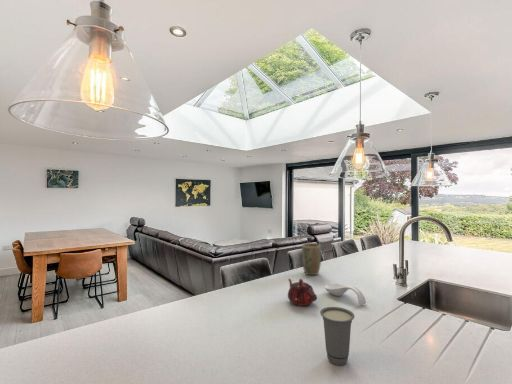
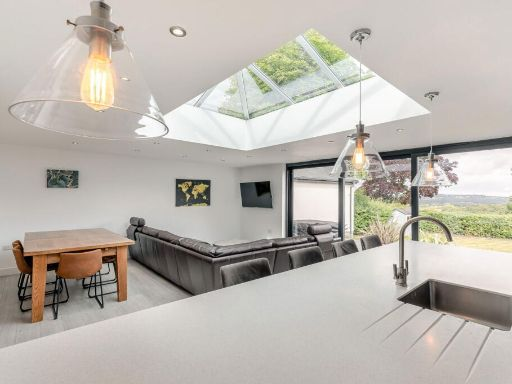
- teapot (300, 290)
- plant pot (311, 258)
- cup (337, 336)
- spoon rest (344, 290)
